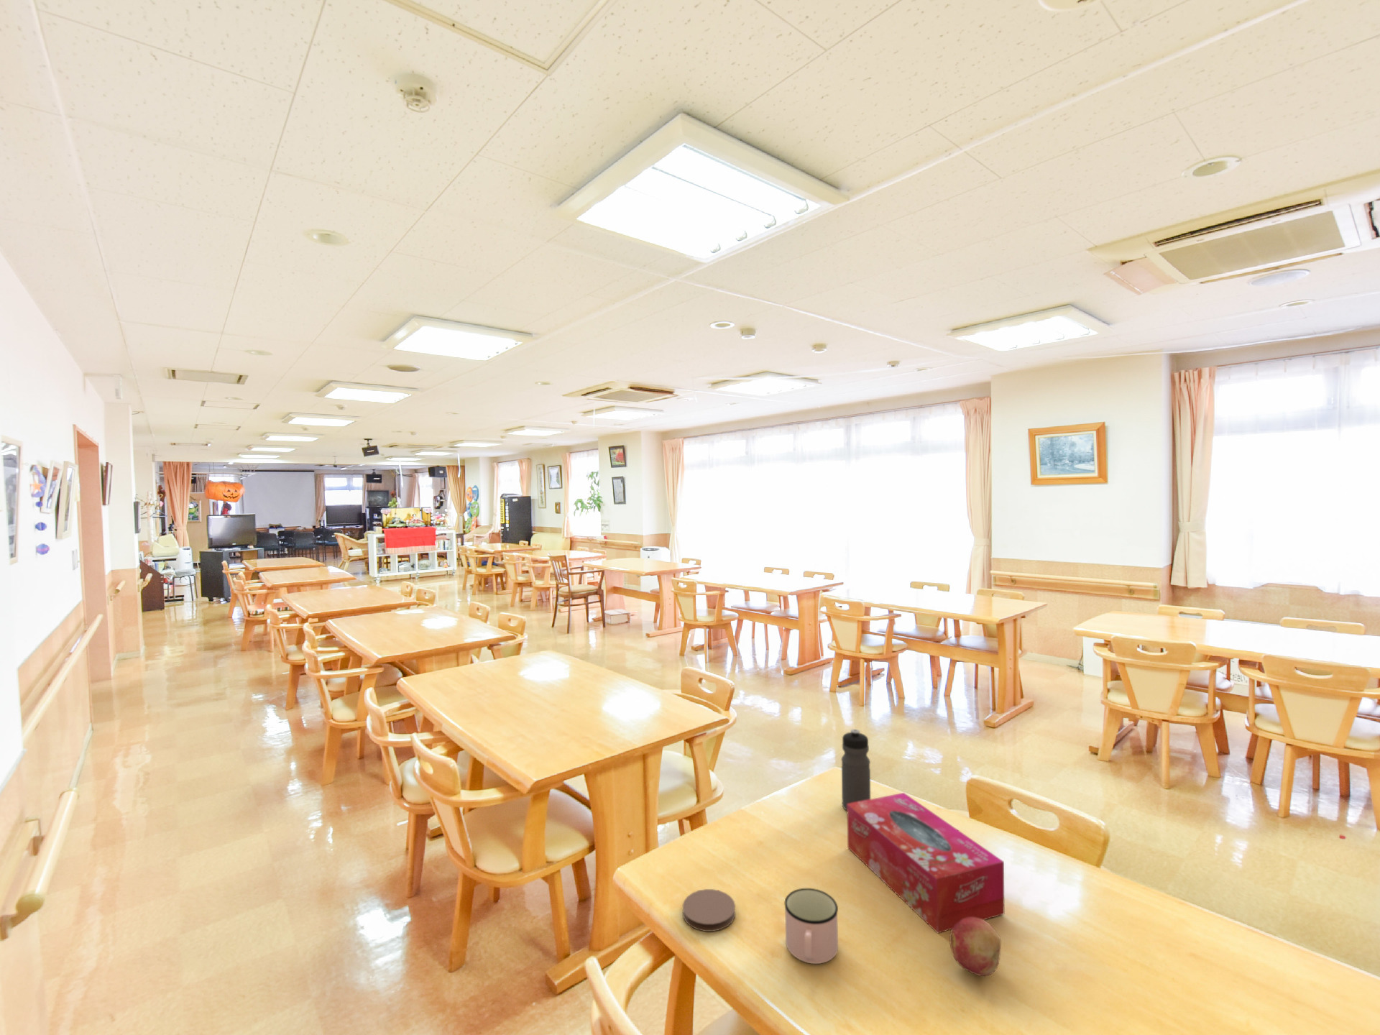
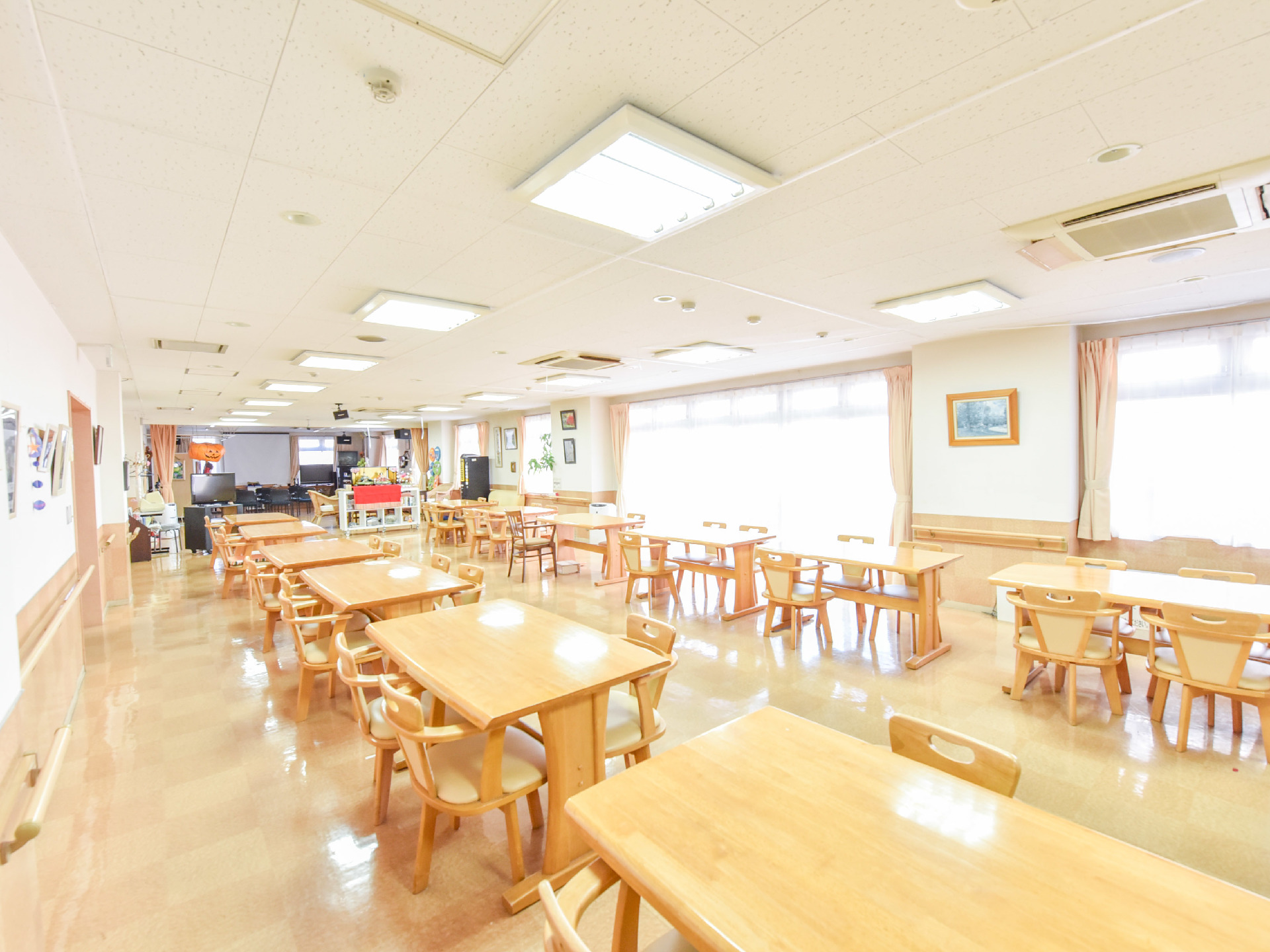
- water bottle (855, 769)
- tissue box (918, 853)
- mug (810, 931)
- coaster (708, 909)
- fruit (976, 947)
